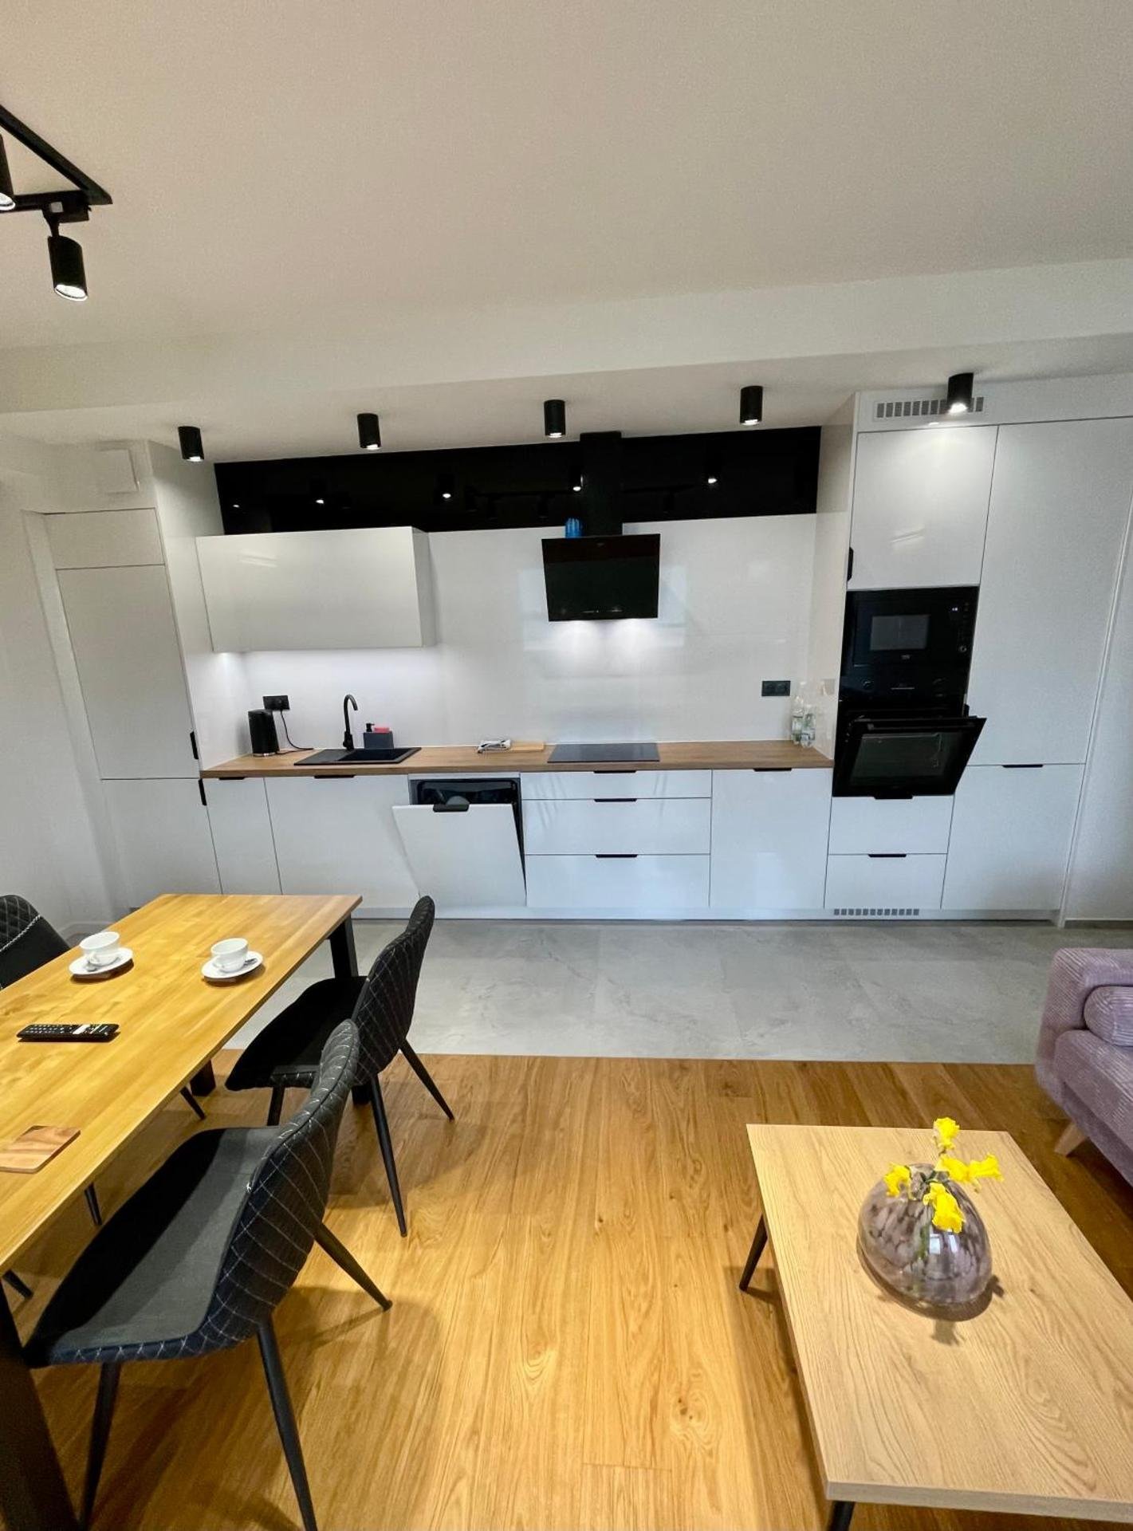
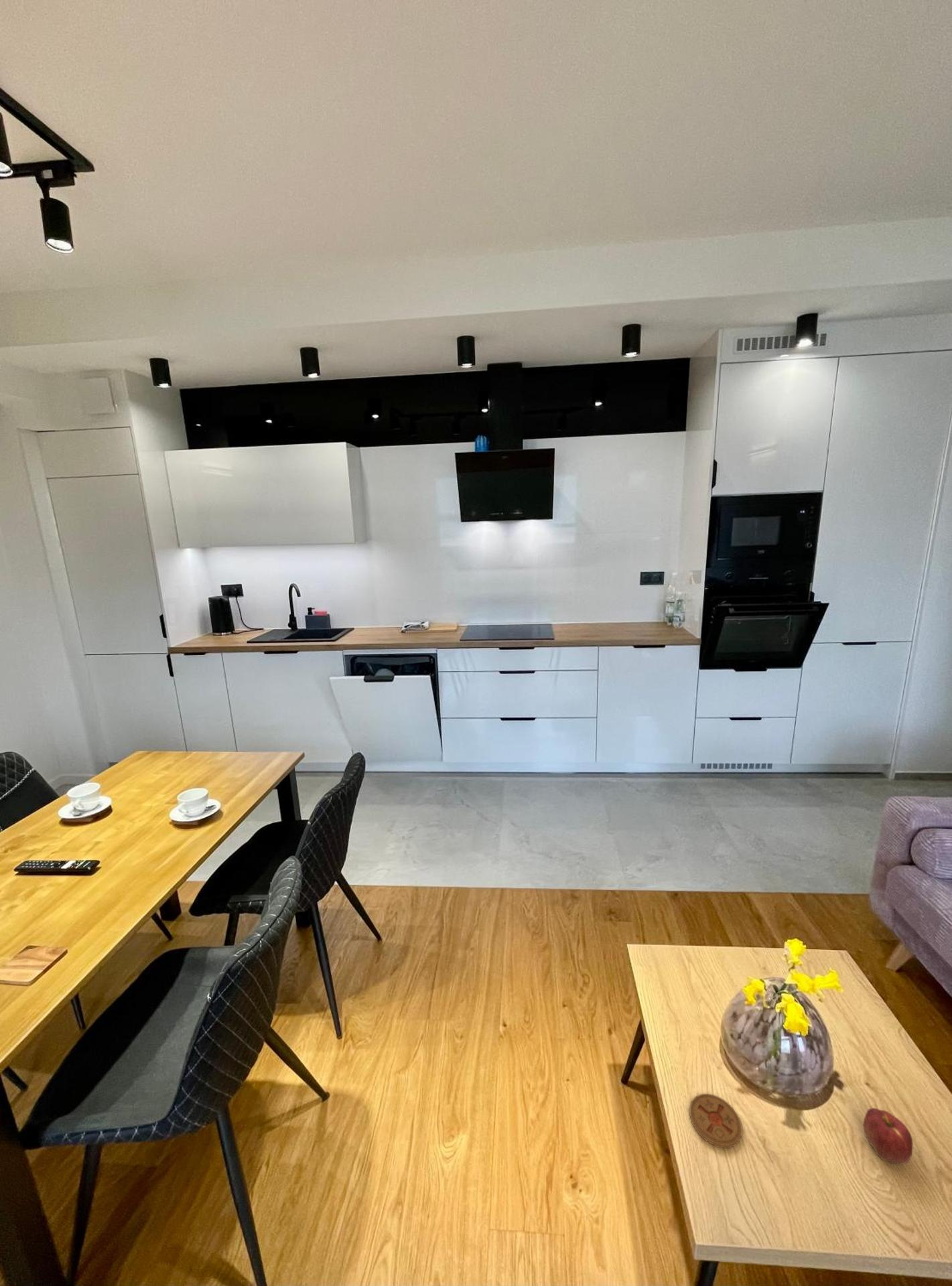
+ apple (887, 1135)
+ coaster (715, 1119)
